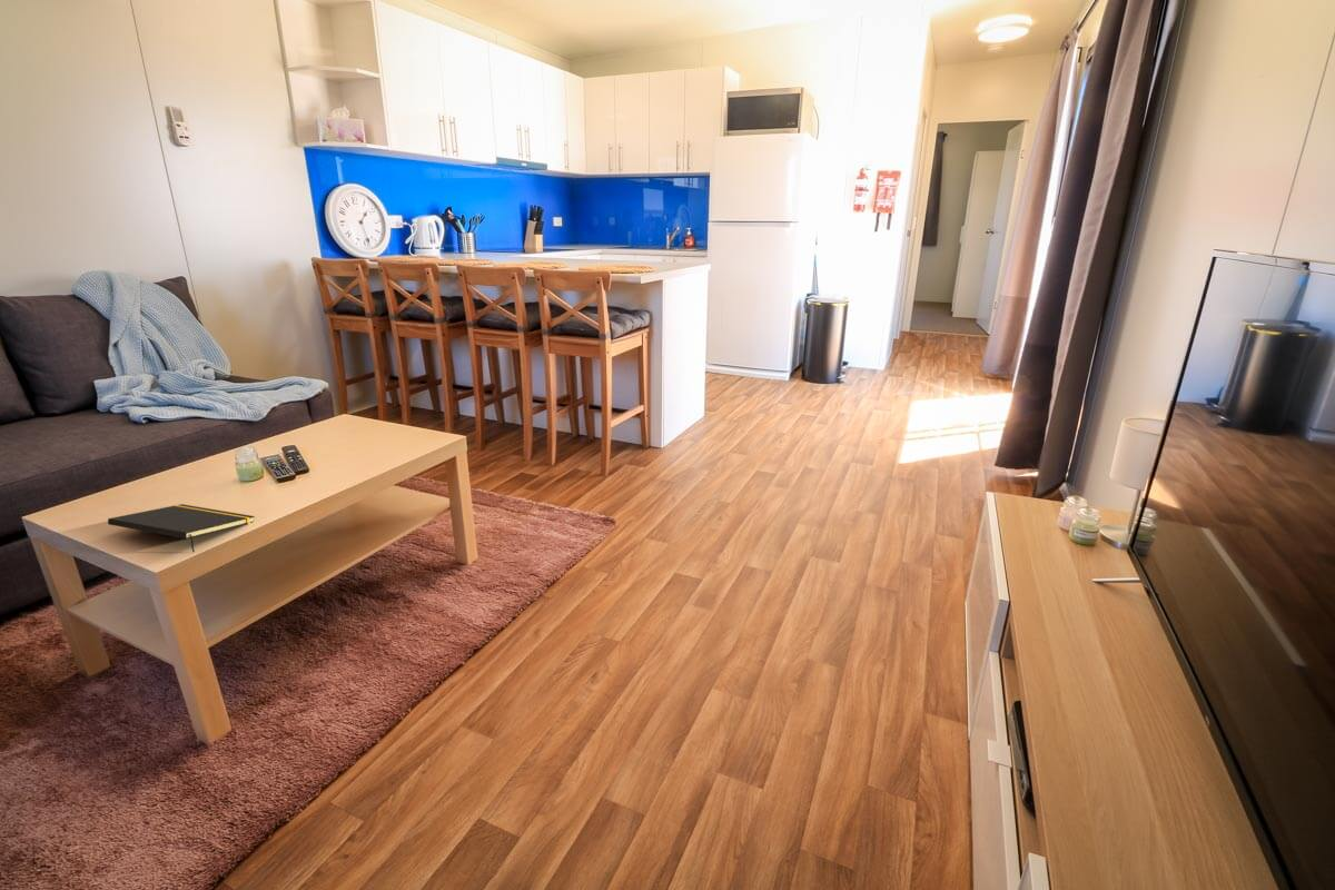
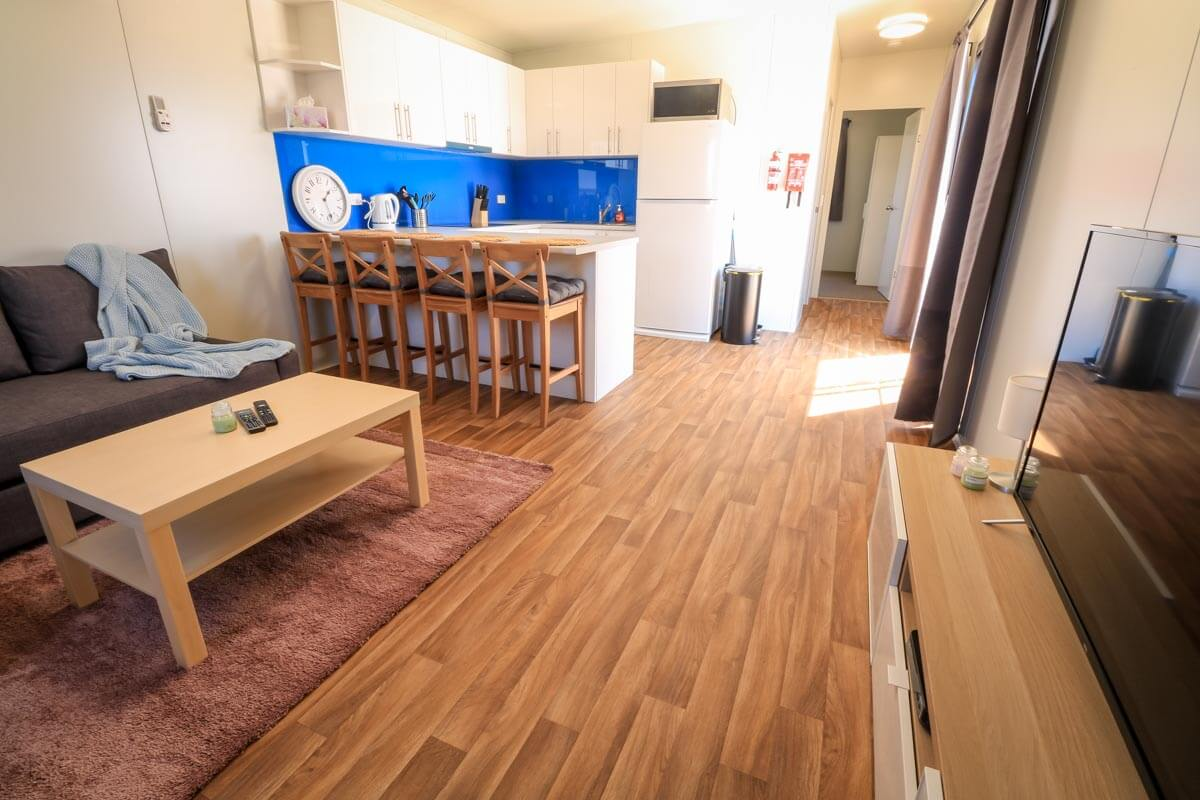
- notepad (184, 520)
